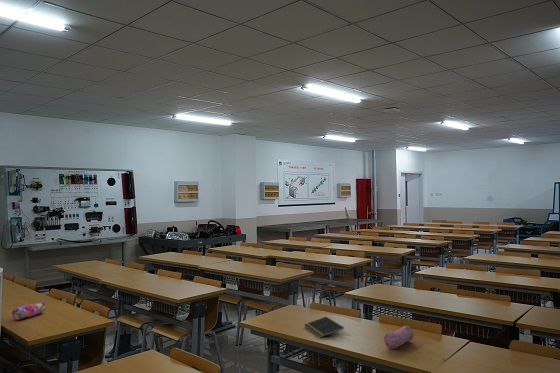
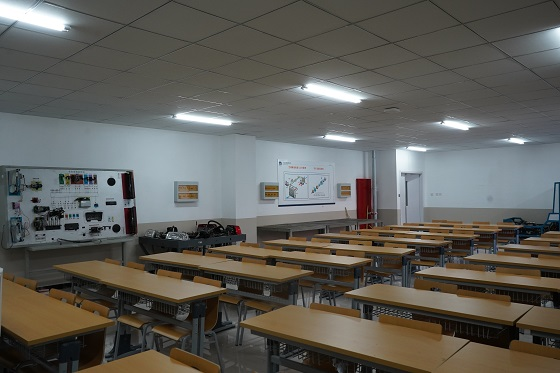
- pencil case (399, 336)
- notepad (323, 326)
- pencil case (29, 310)
